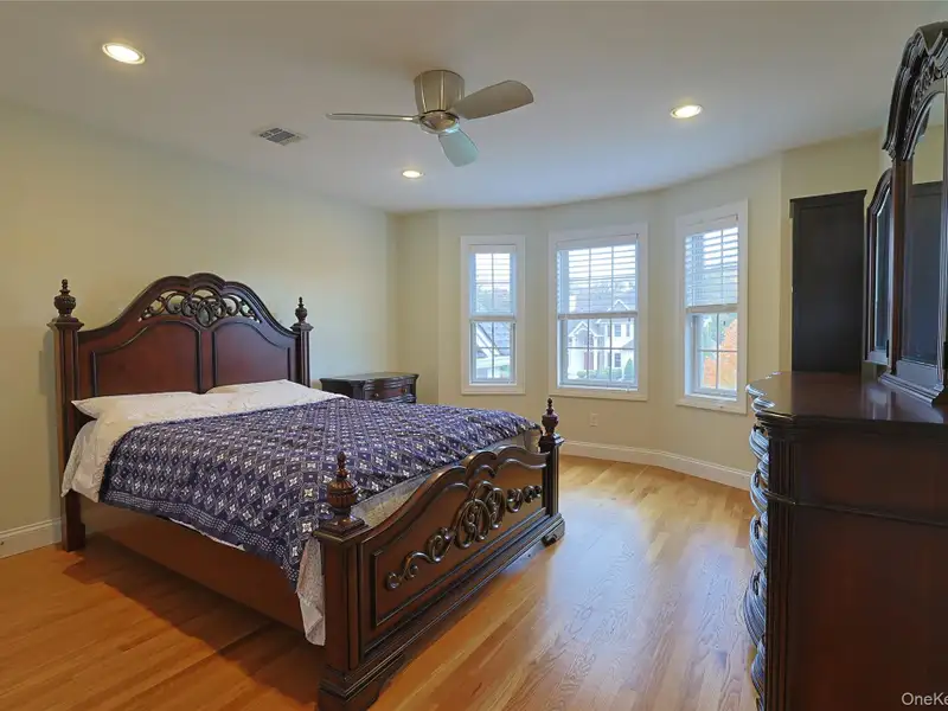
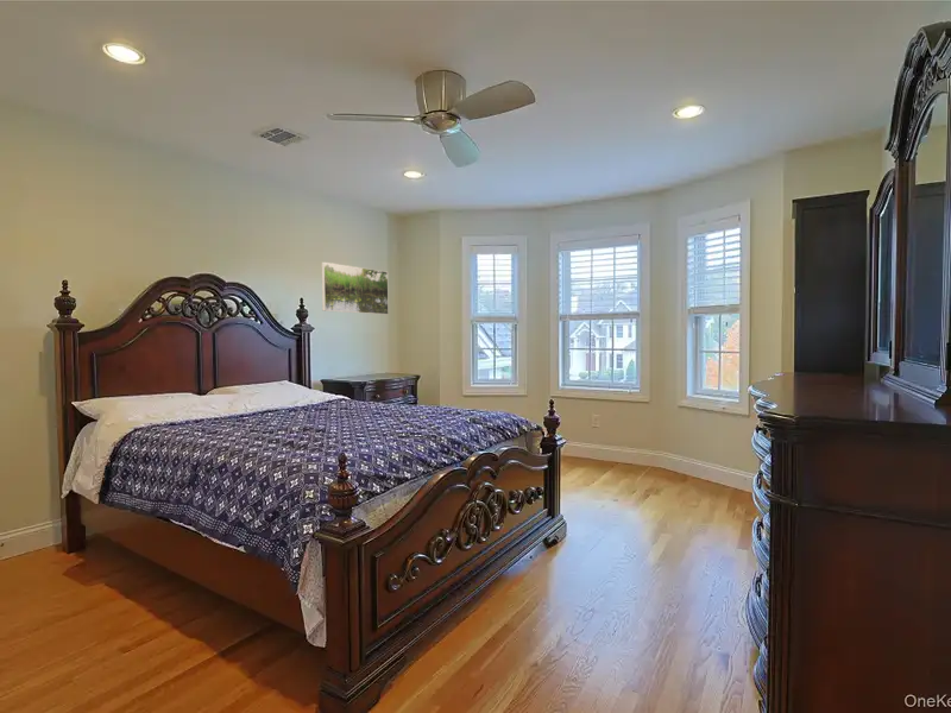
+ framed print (357, 290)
